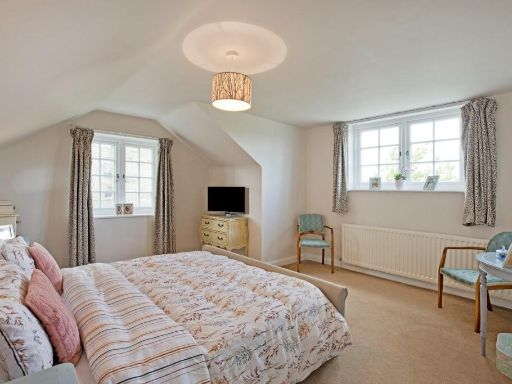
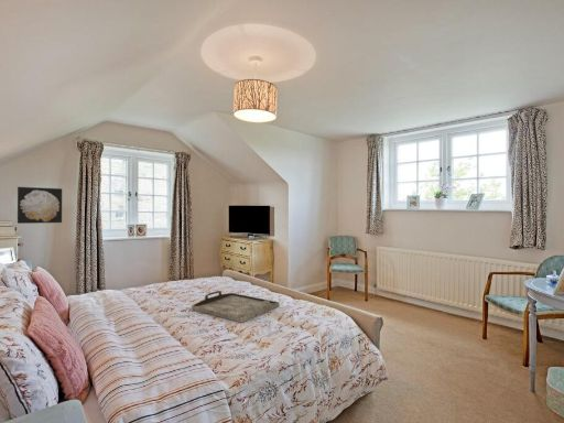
+ wall art (40, 205)
+ serving tray (236, 302)
